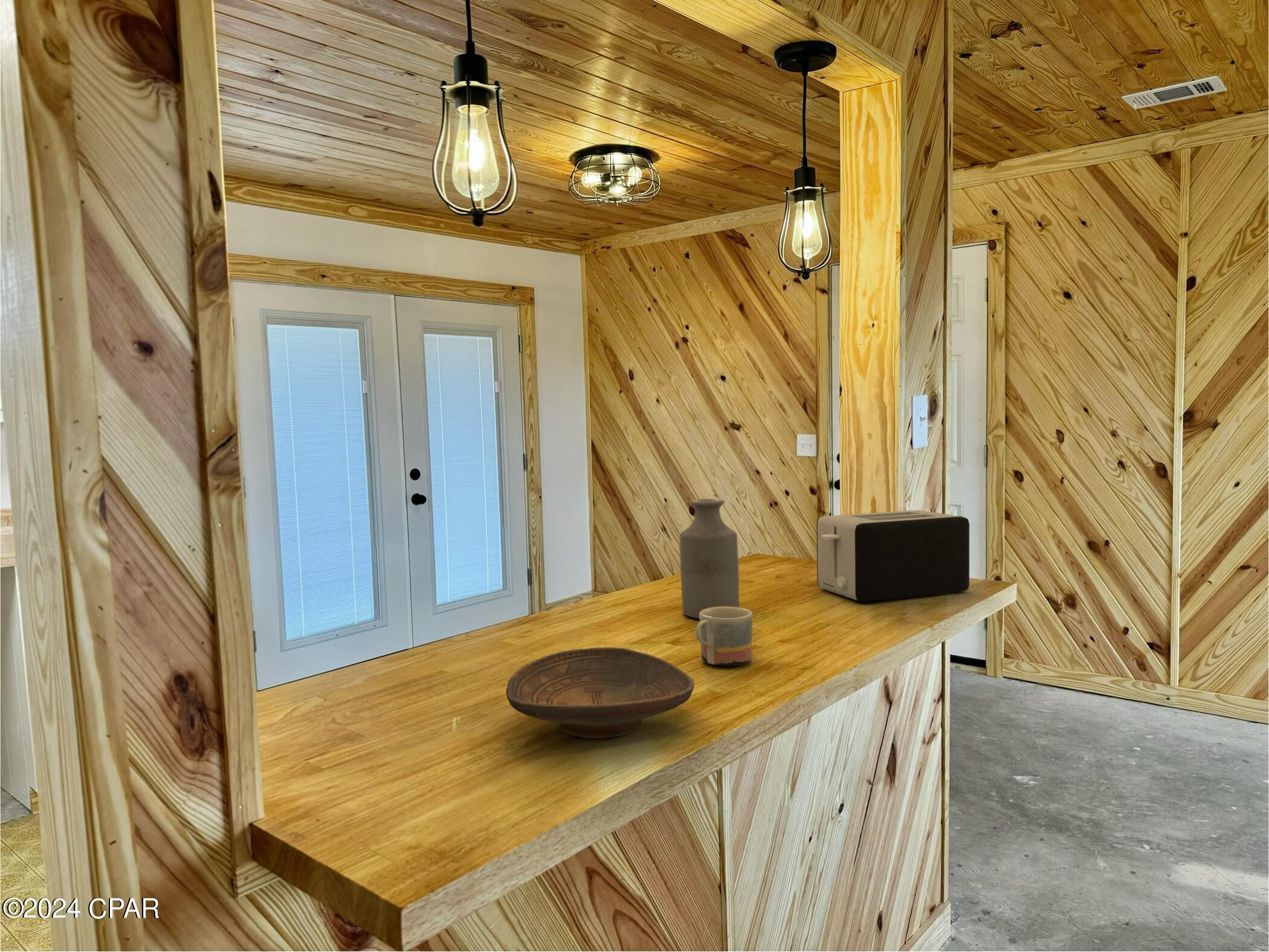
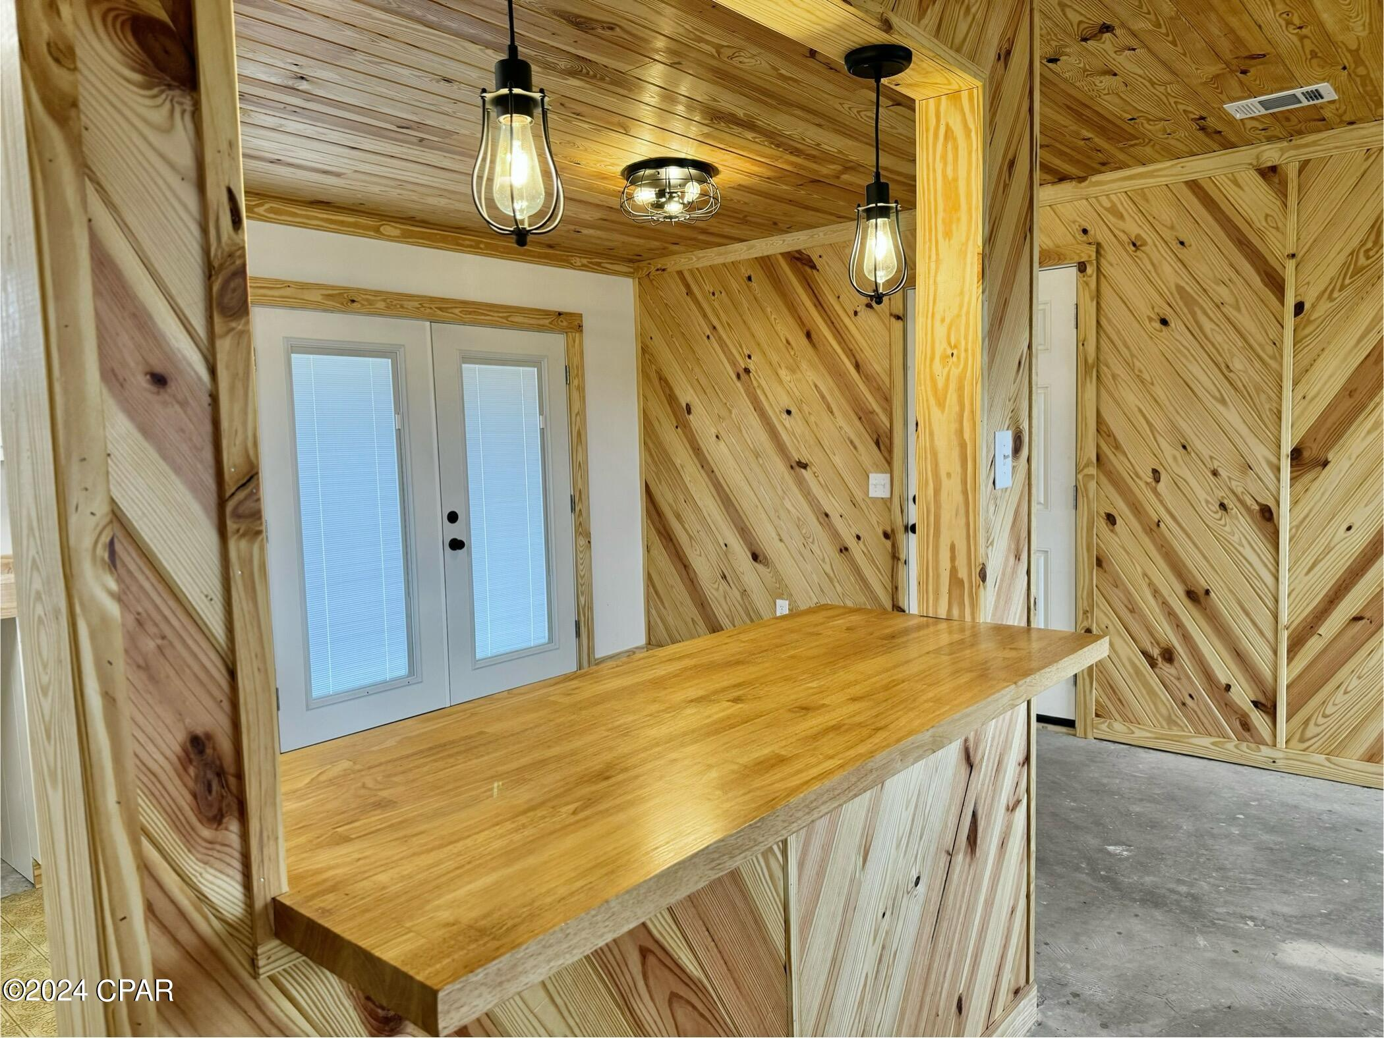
- decorative bowl (601, 698)
- bottle (709, 556)
- toaster (891, 553)
- mug (720, 638)
